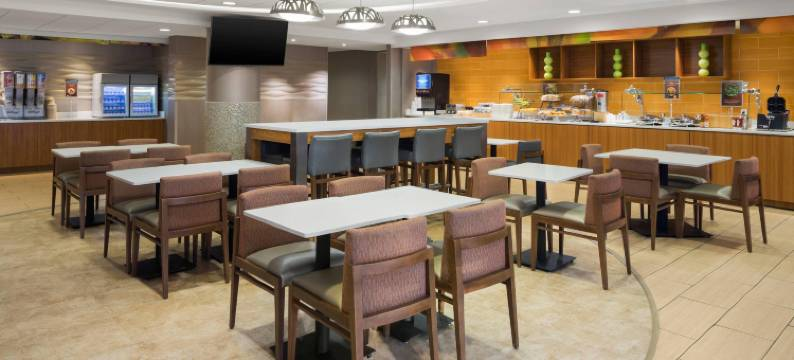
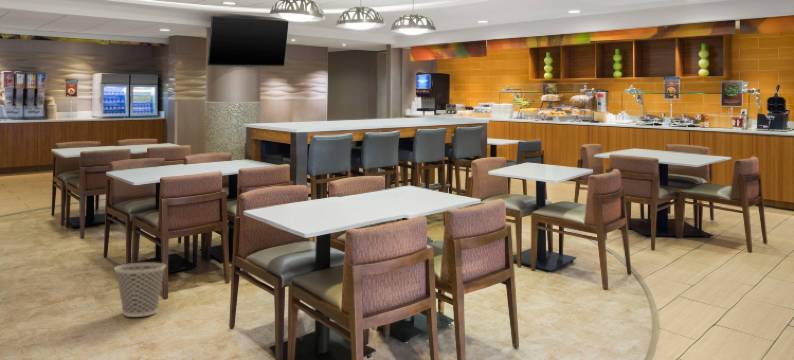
+ wastebasket (140, 289)
